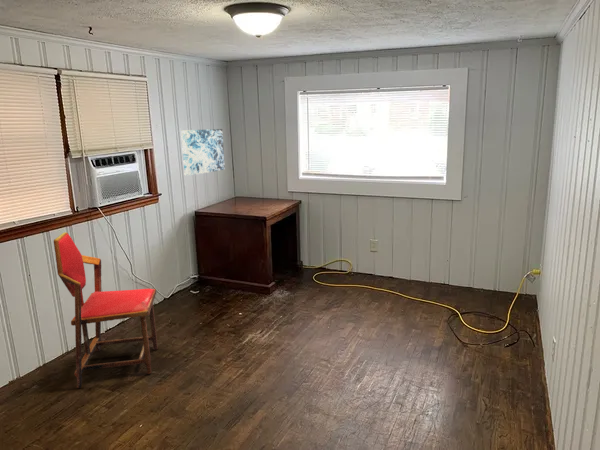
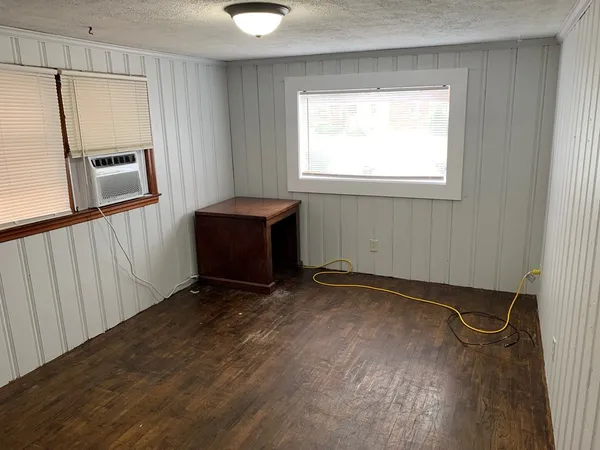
- chair (111, 301)
- wall art (204, 151)
